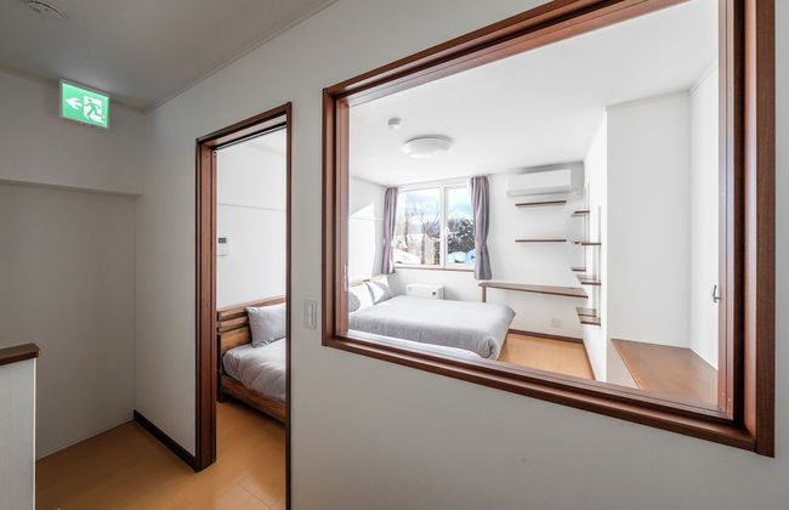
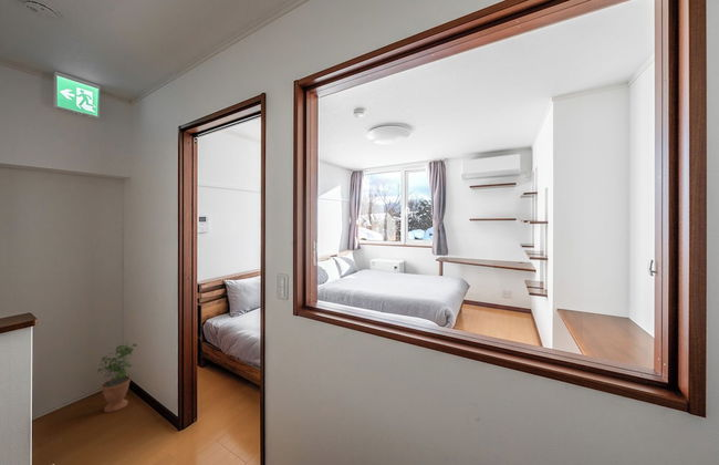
+ potted plant (118, 373)
